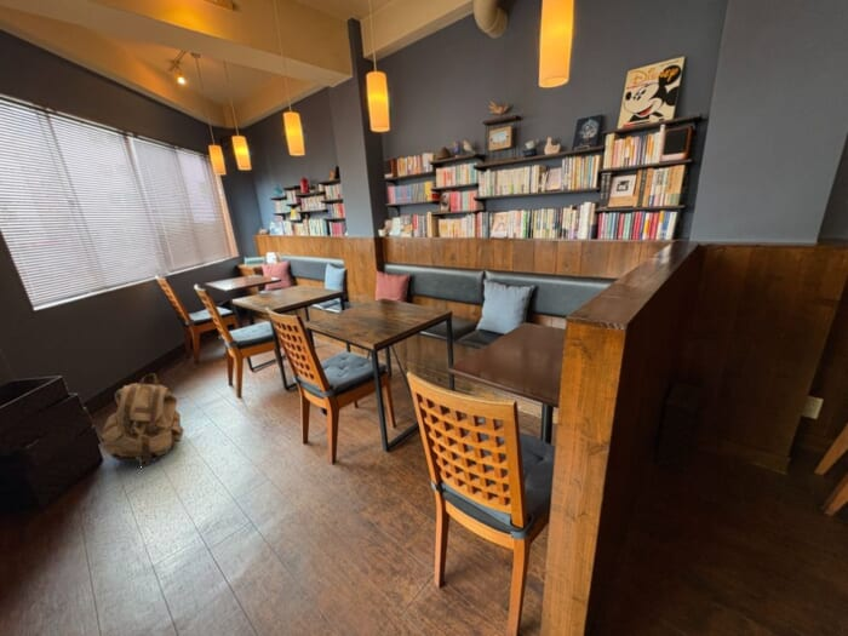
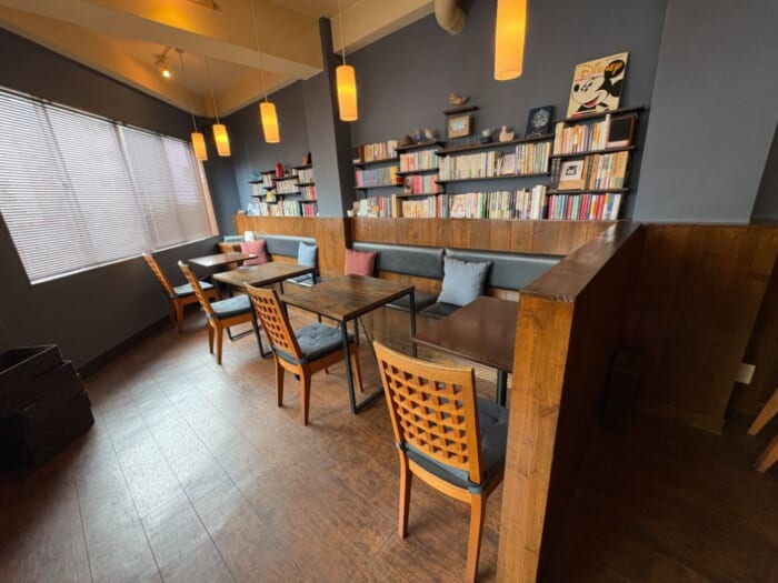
- backpack (139, 417)
